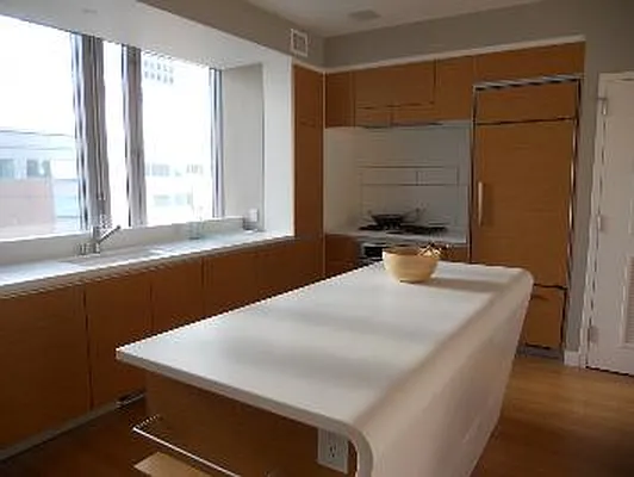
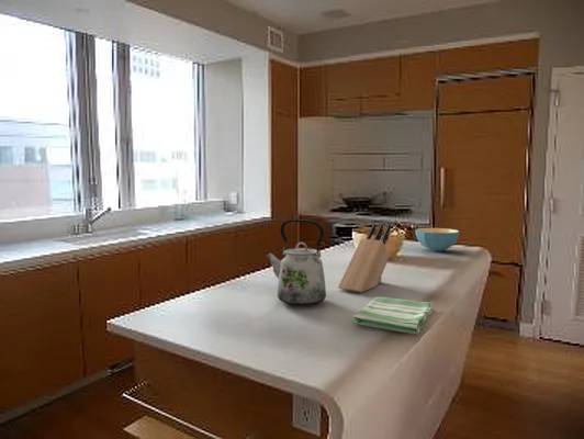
+ knife block (367, 255)
+ dish towel (394, 312)
+ cereal bowl (436, 240)
+ kettle (293, 260)
